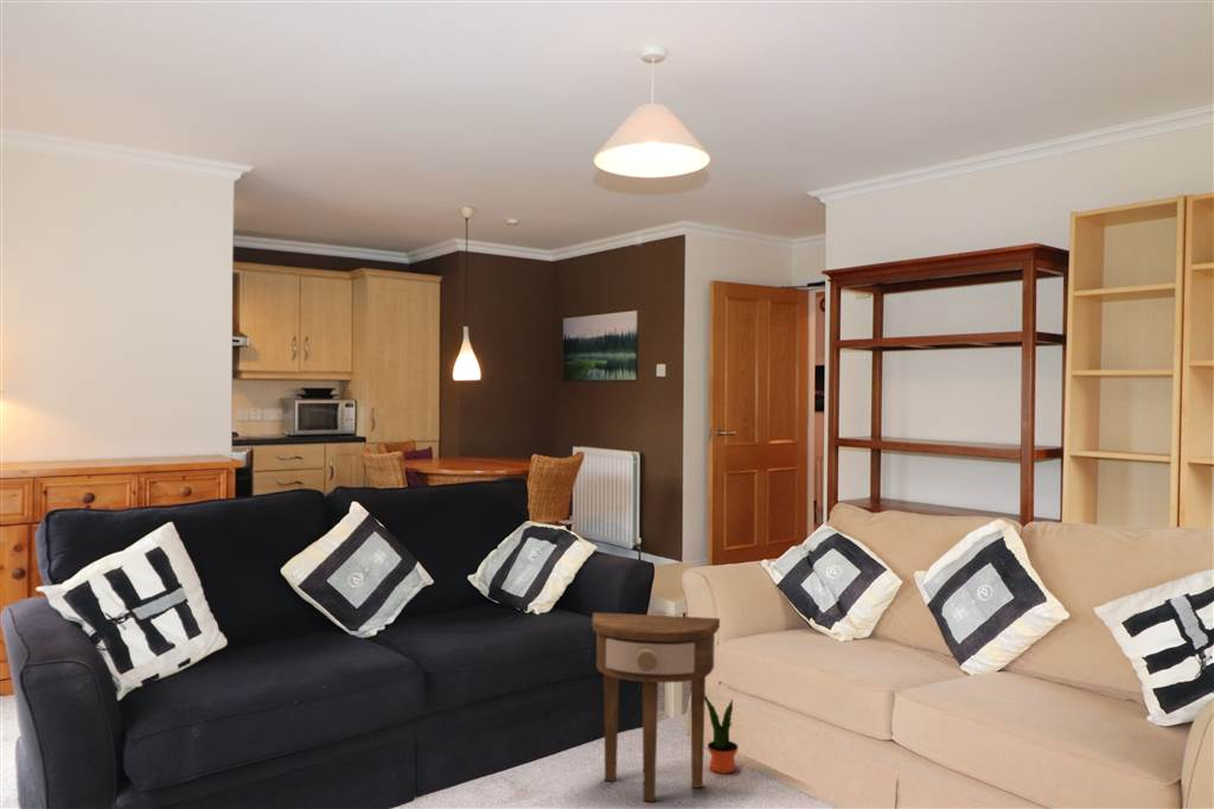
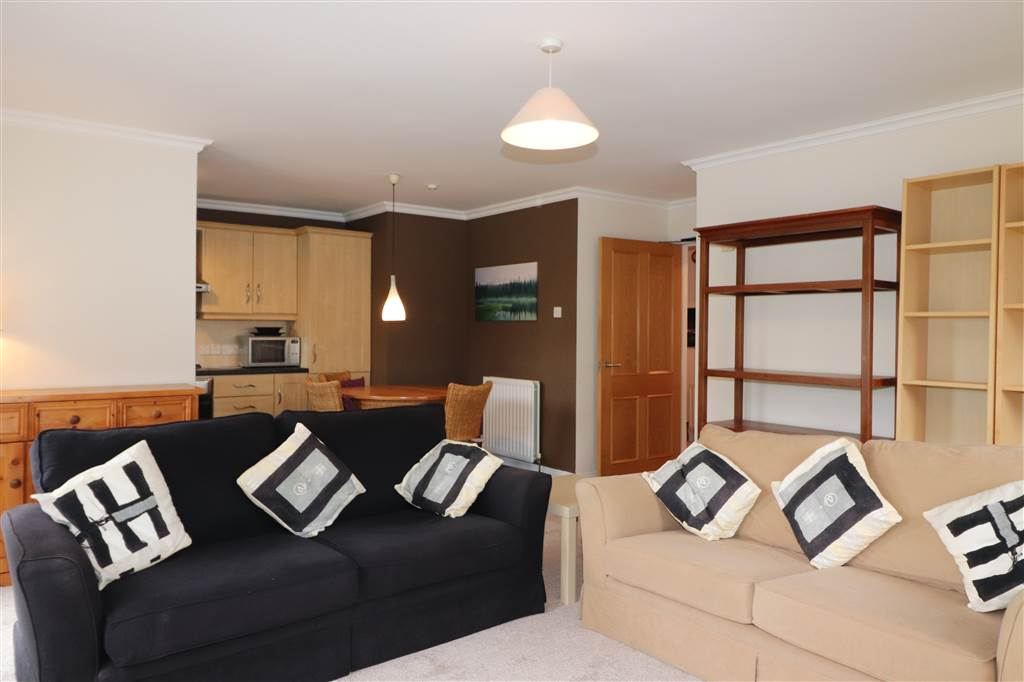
- potted plant (716, 731)
- side table (653, 702)
